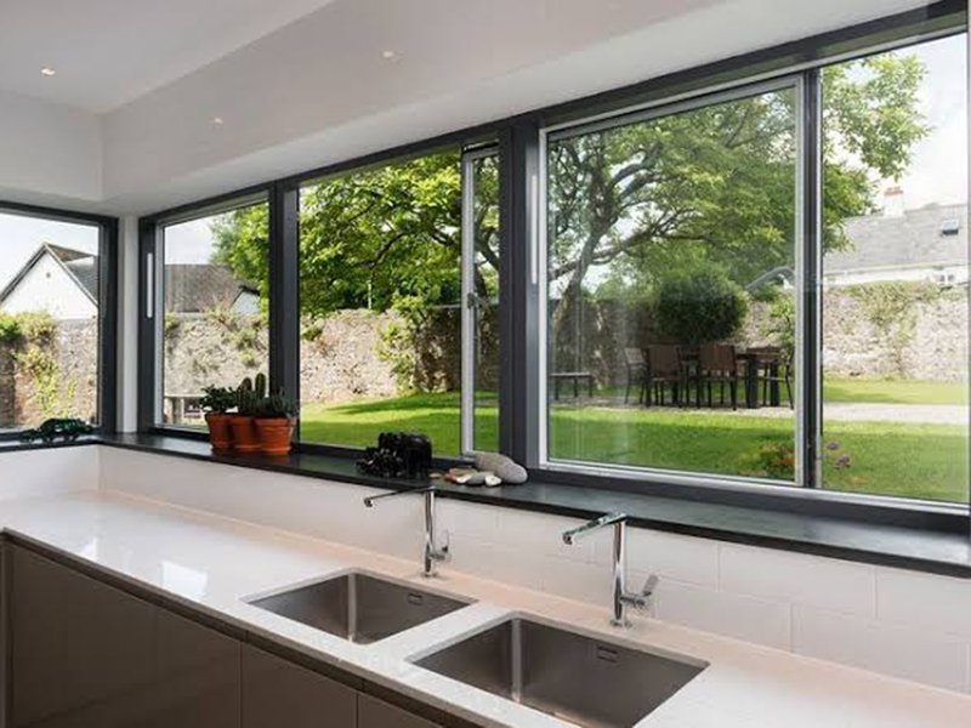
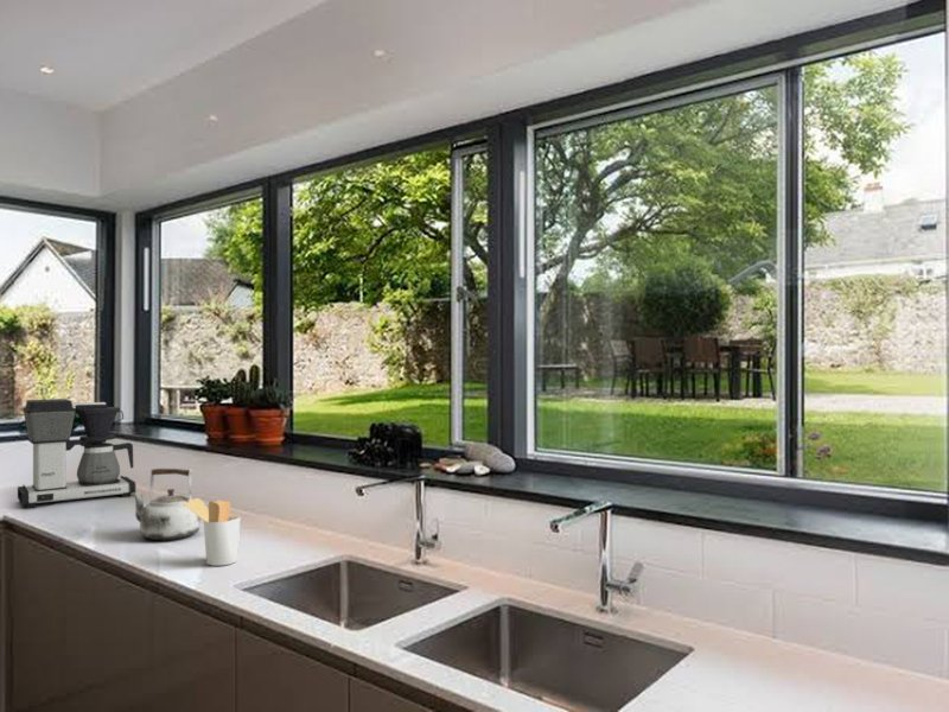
+ utensil holder (212, 529)
+ coffee maker (81, 445)
+ kettle (164, 501)
